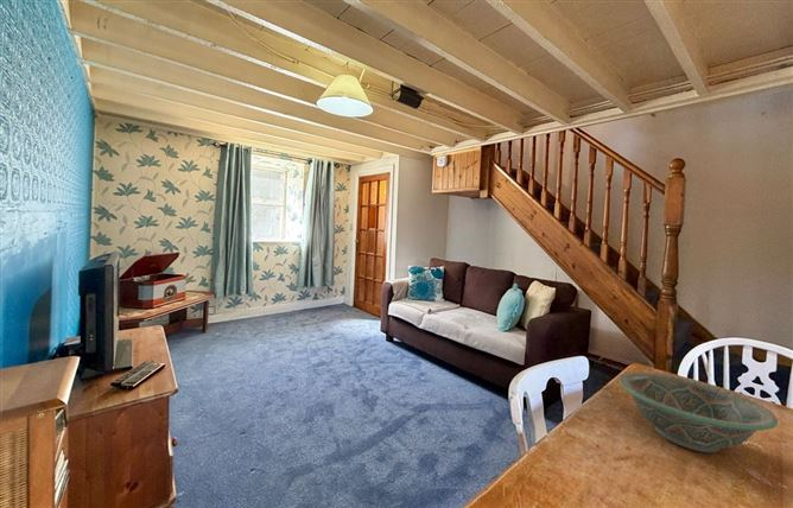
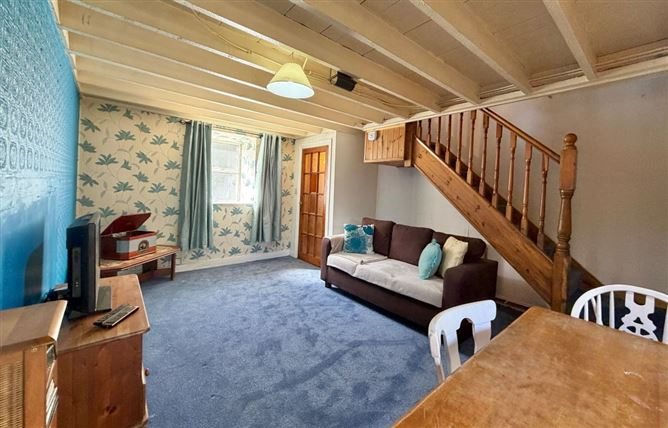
- decorative bowl (686, 415)
